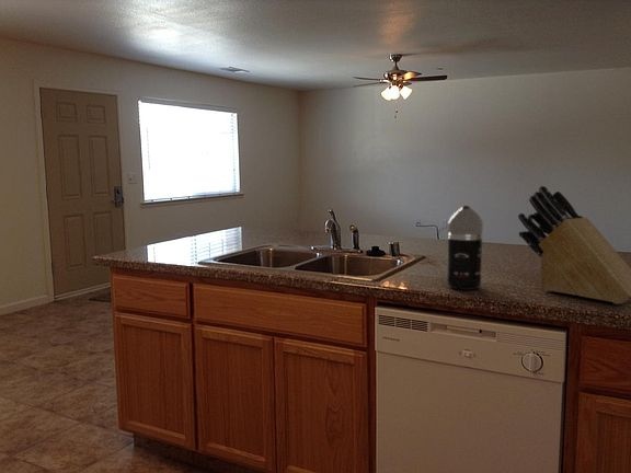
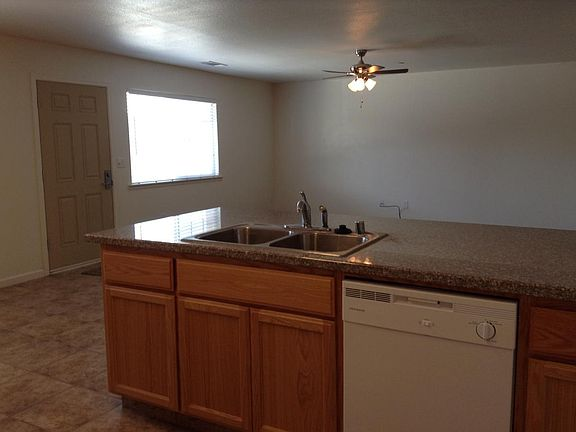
- knife block (578, 240)
- spray bottle (464, 246)
